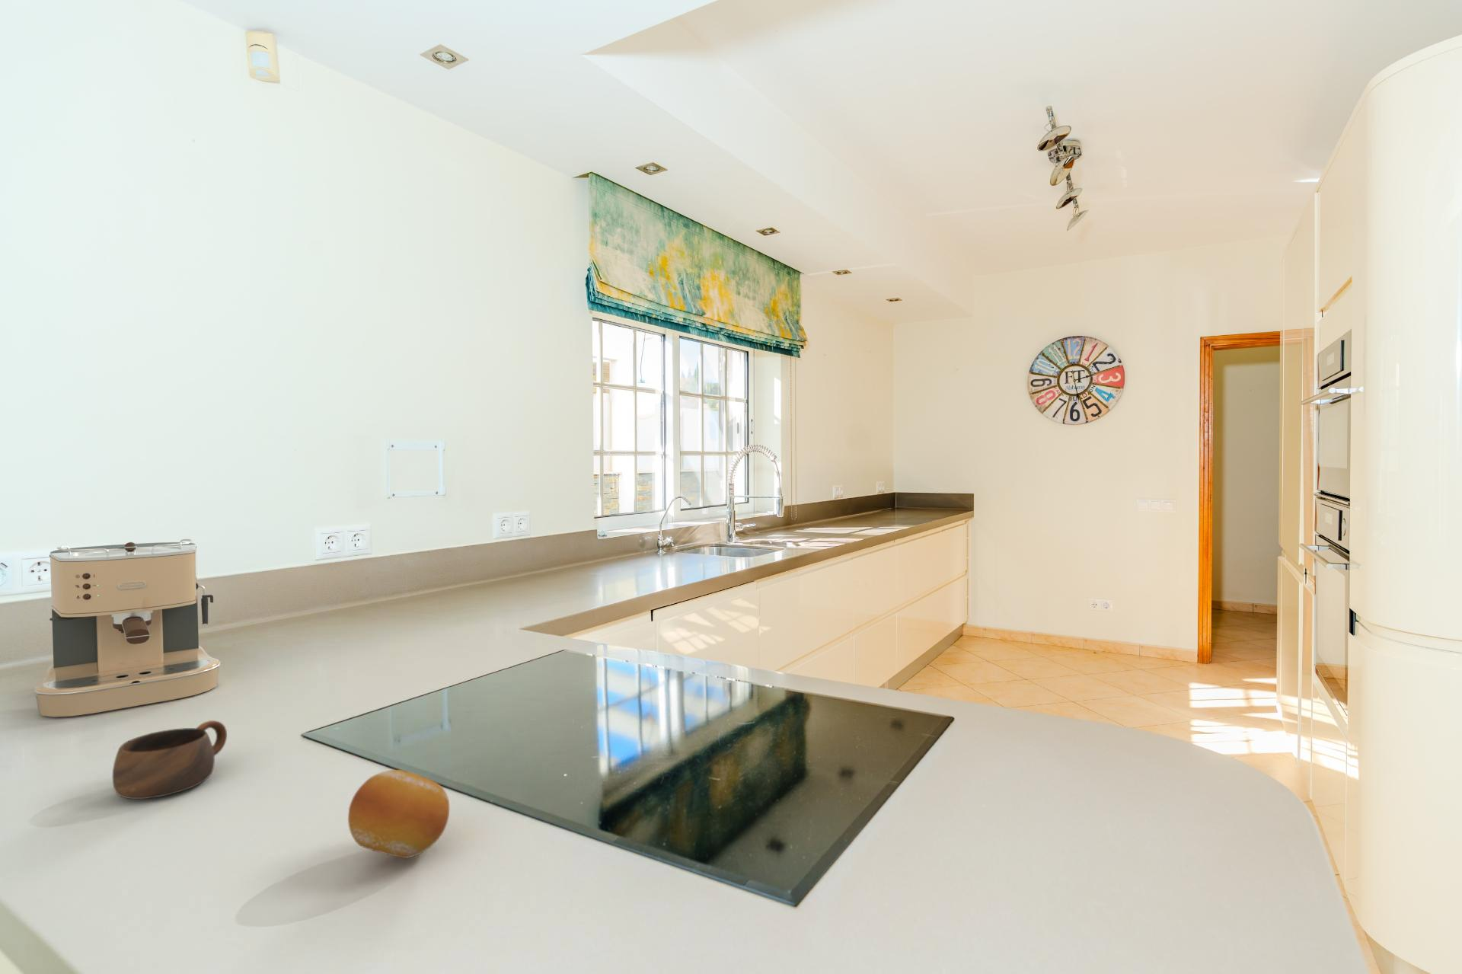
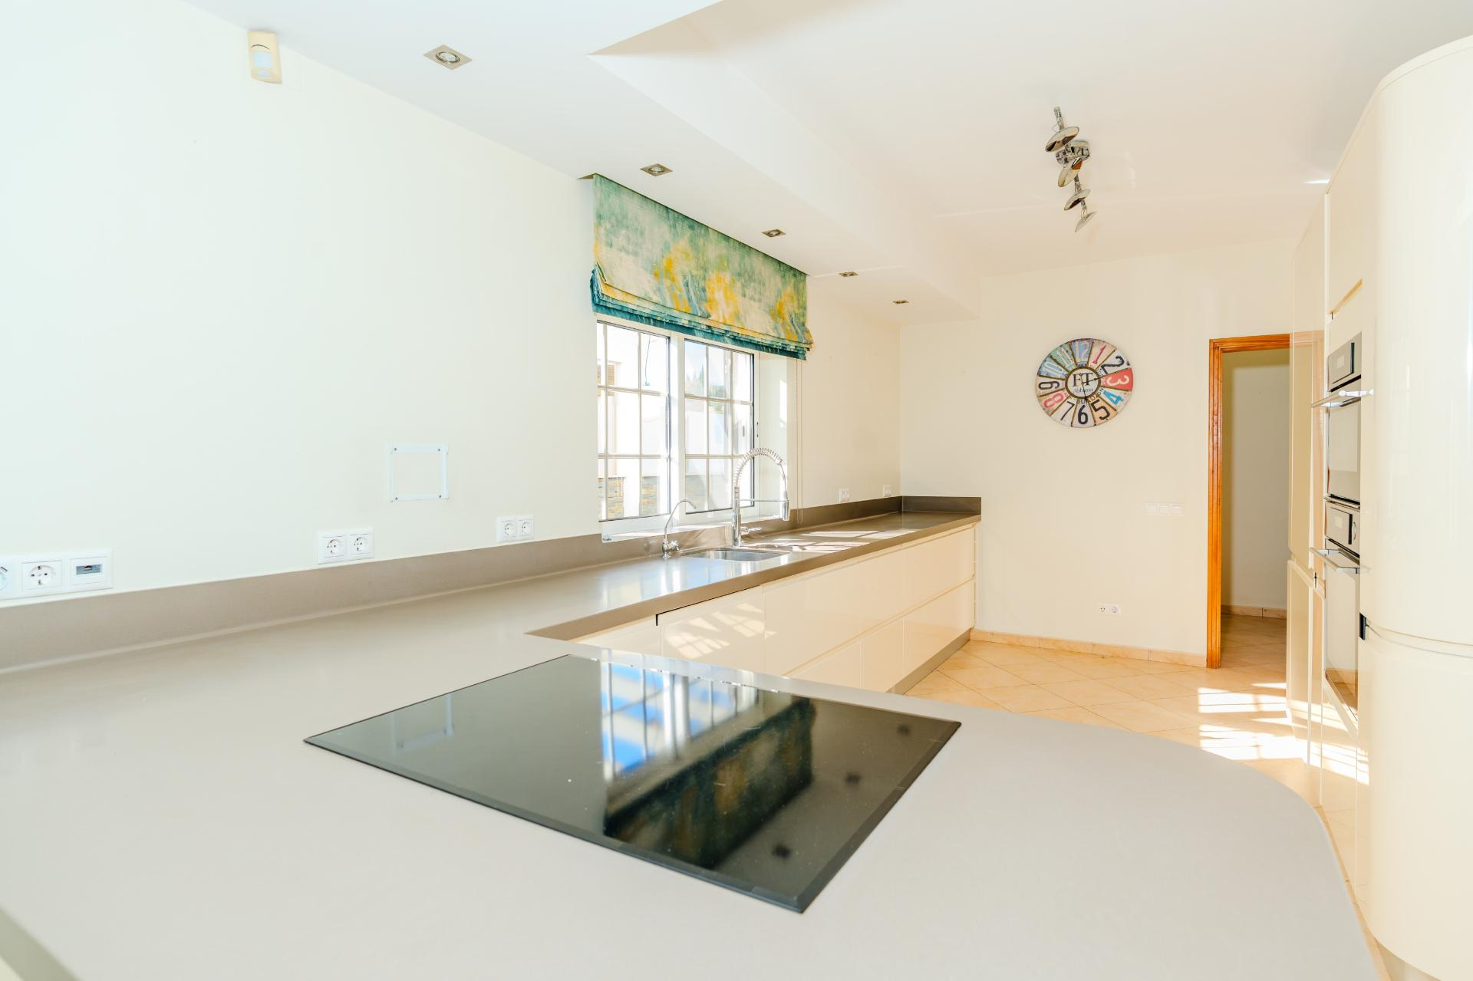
- coffee maker (130, 616)
- cup (179, 757)
- fruit (400, 812)
